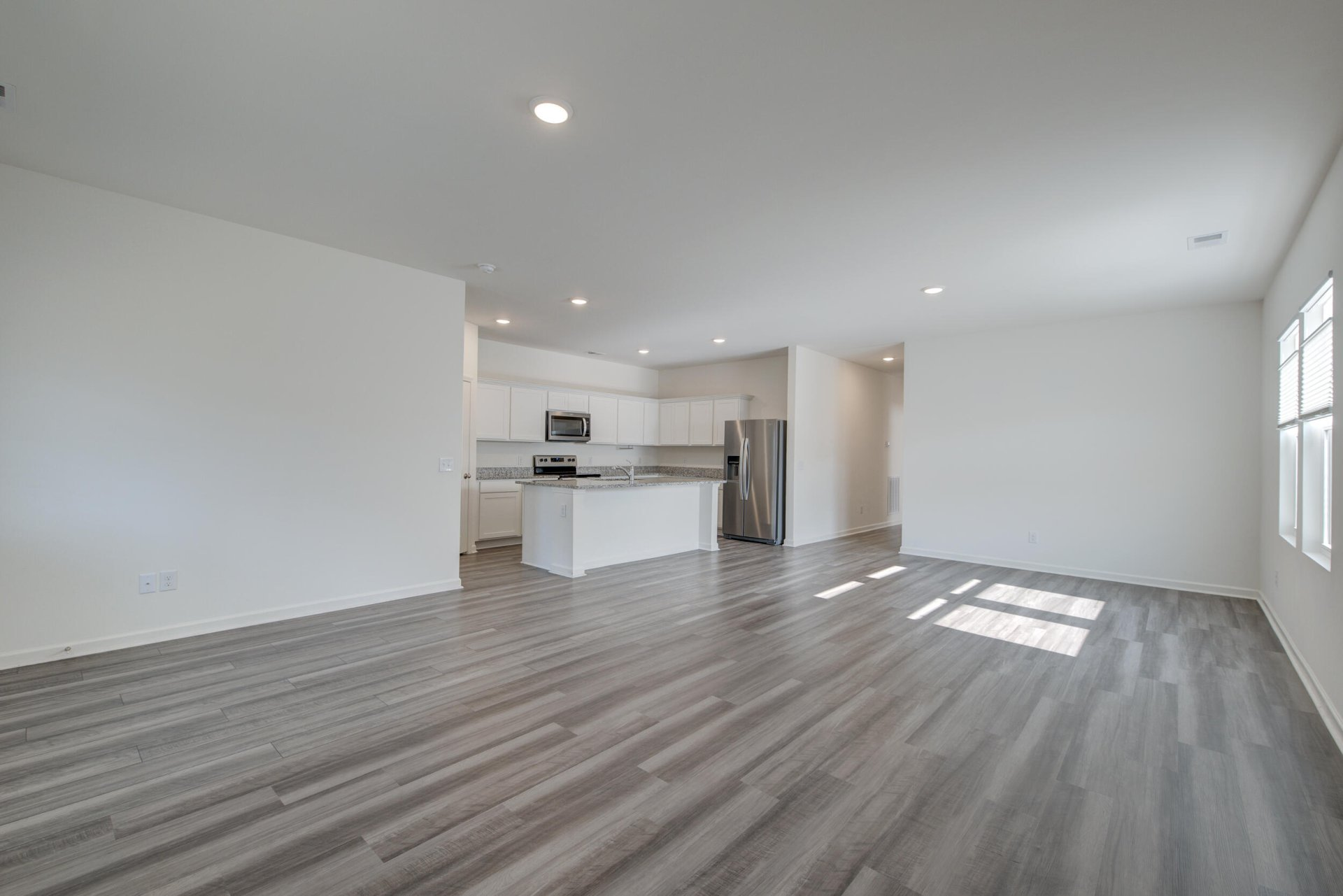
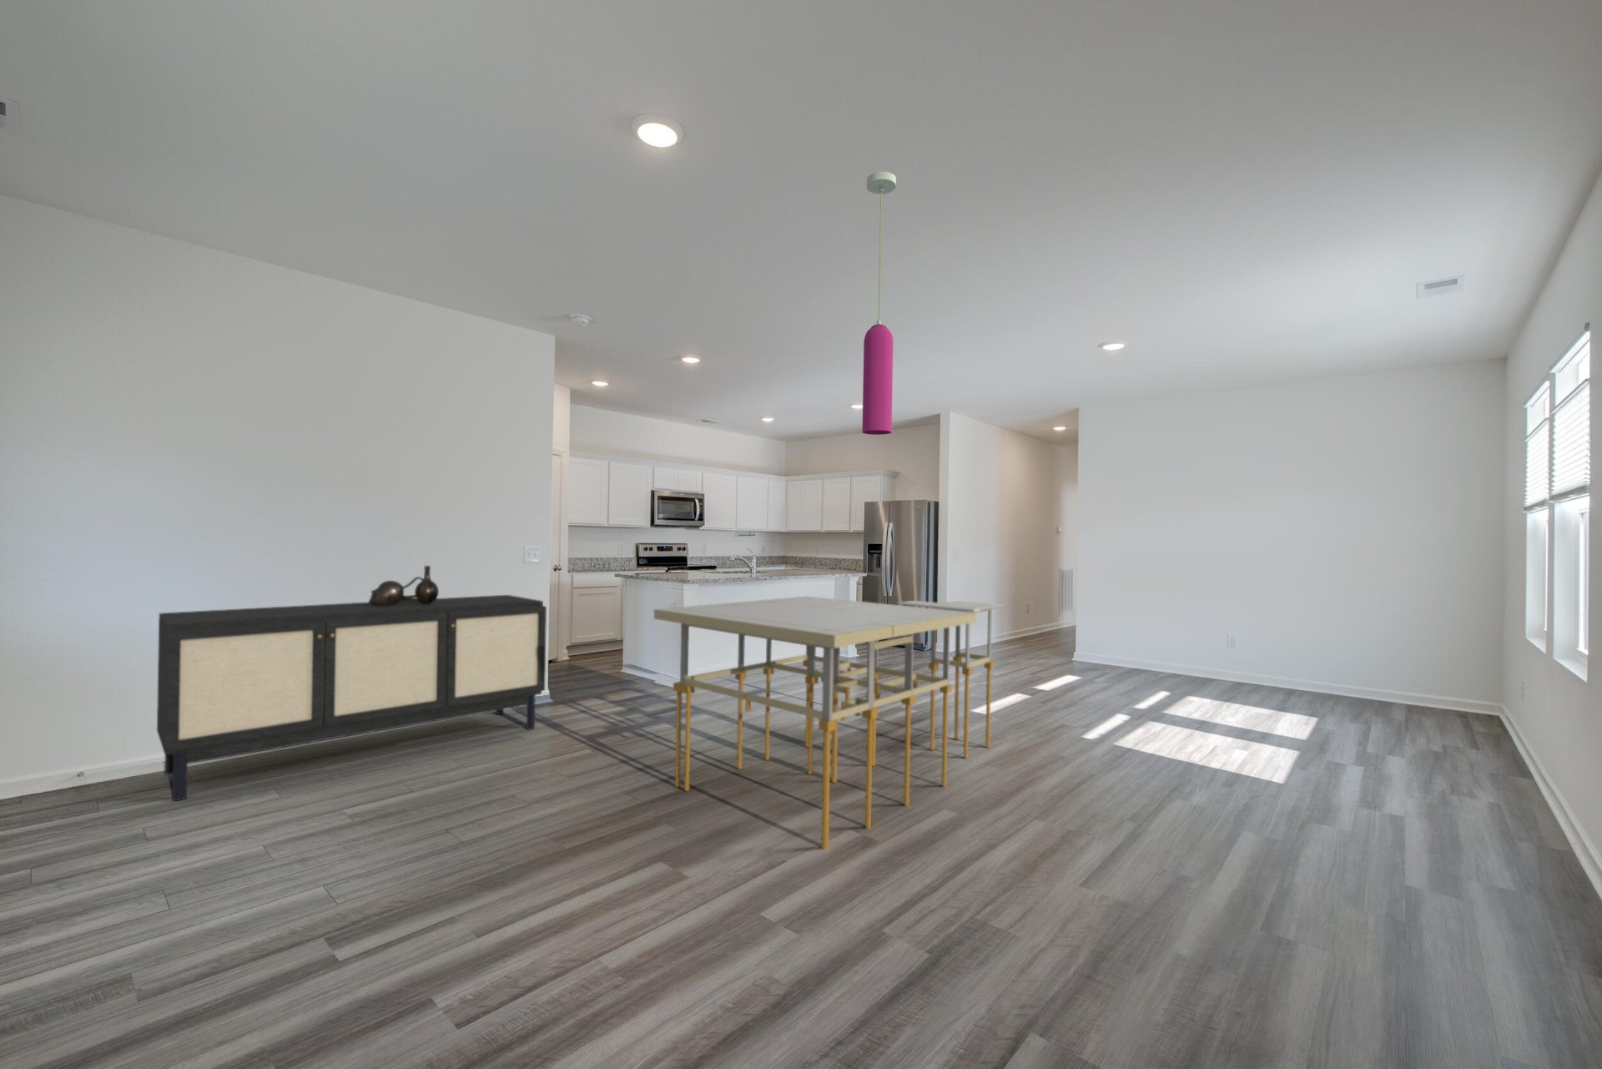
+ decorative vase (404, 585)
+ sideboard (373, 678)
+ pendant light (879, 305)
+ dining table (856, 685)
